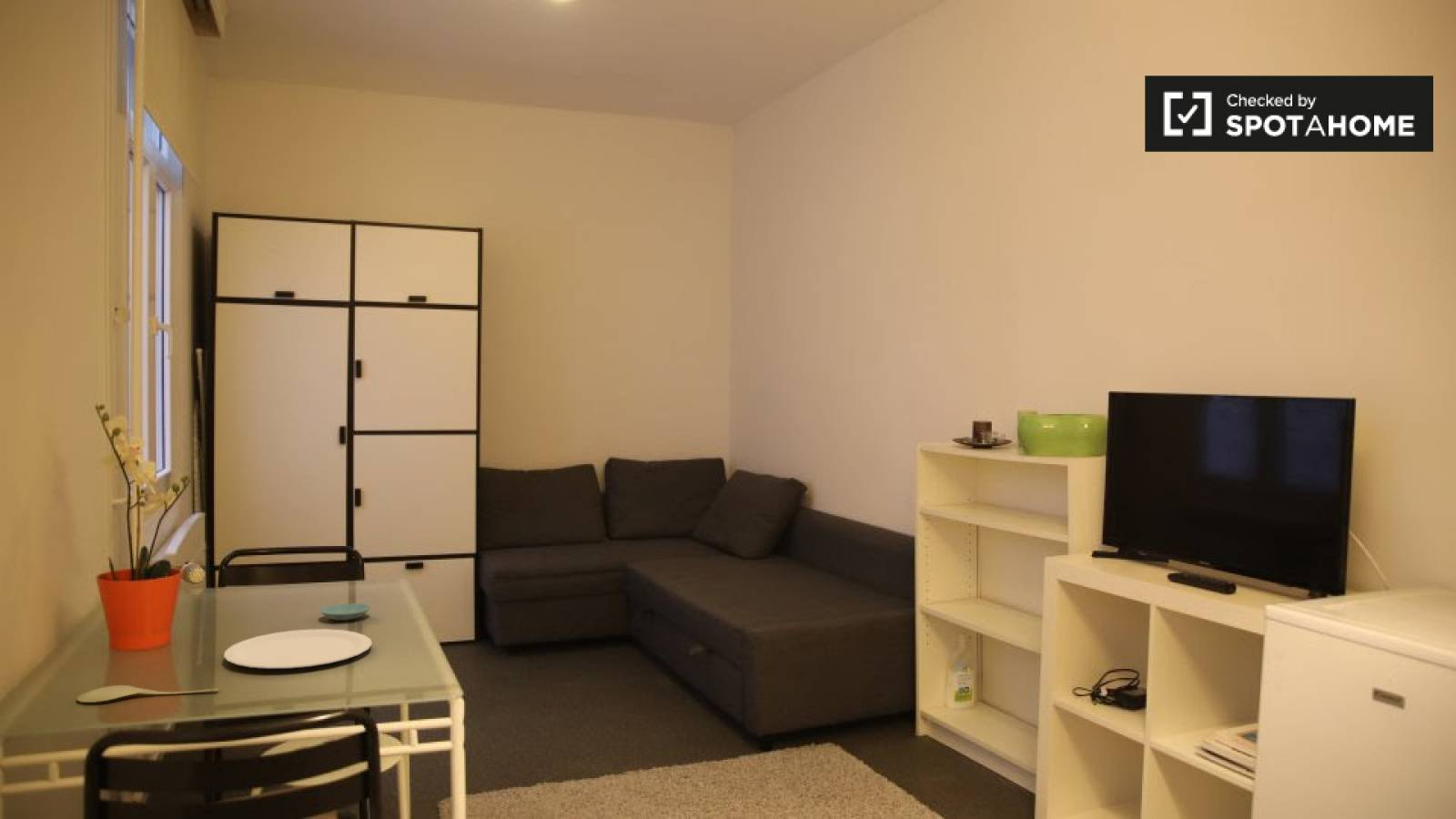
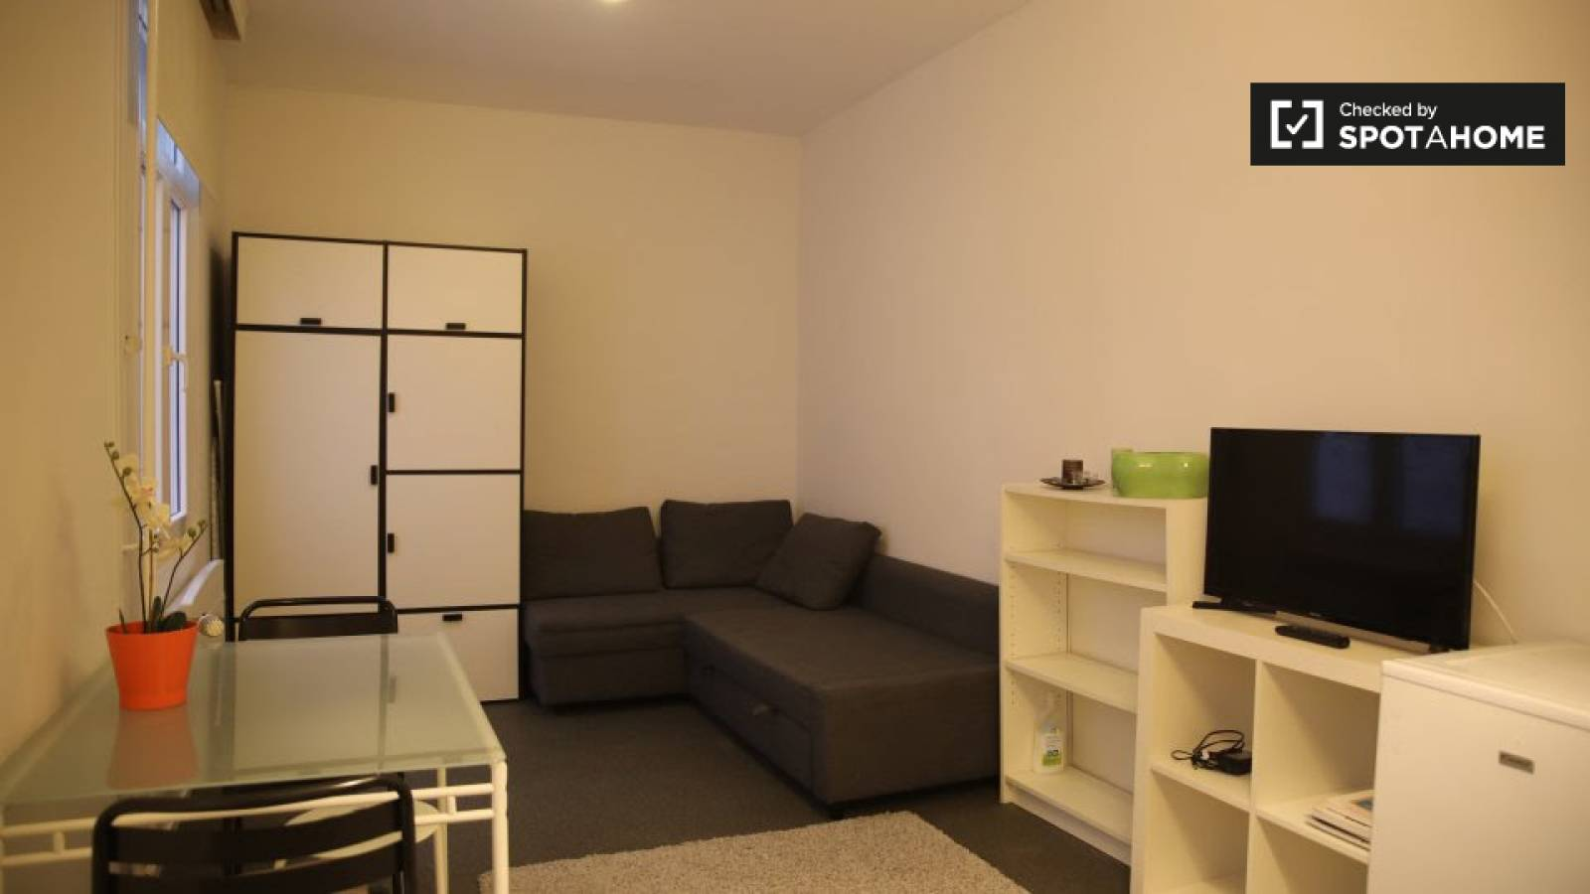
- spoon (149, 692)
- saucer (345, 612)
- plate (299, 650)
